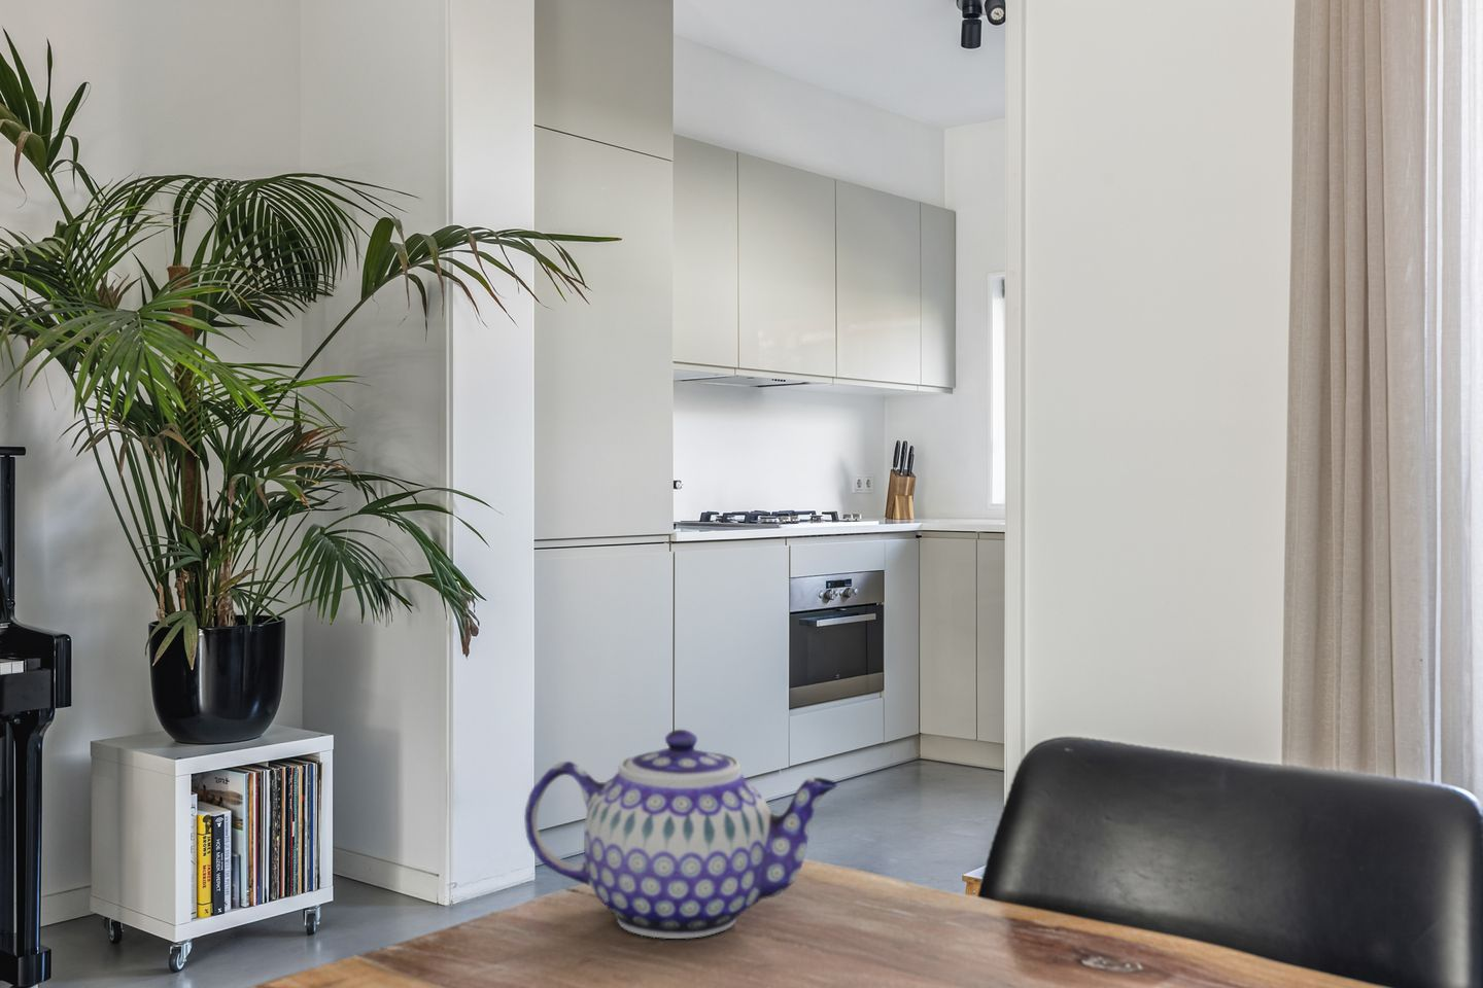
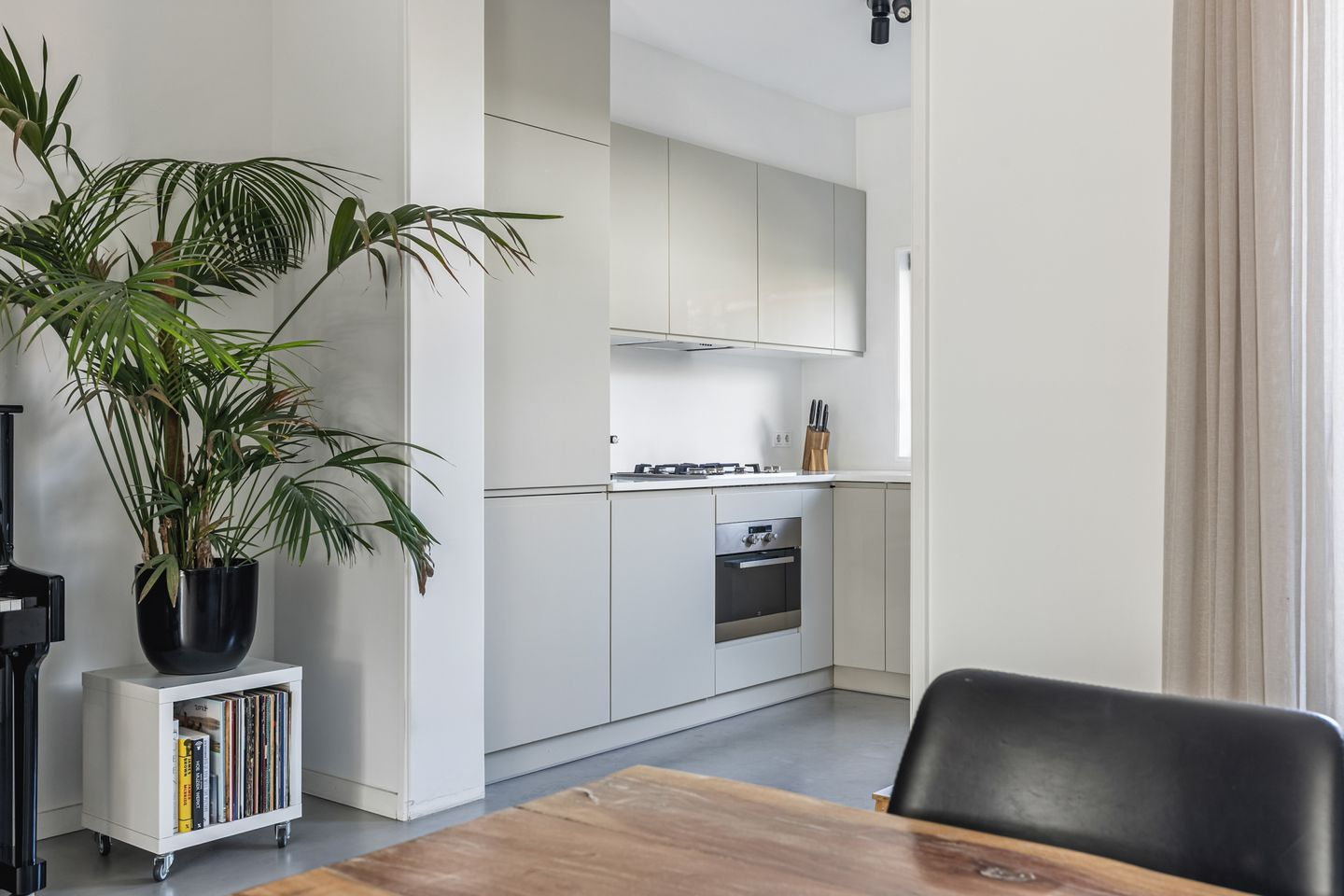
- teapot (679, 824)
